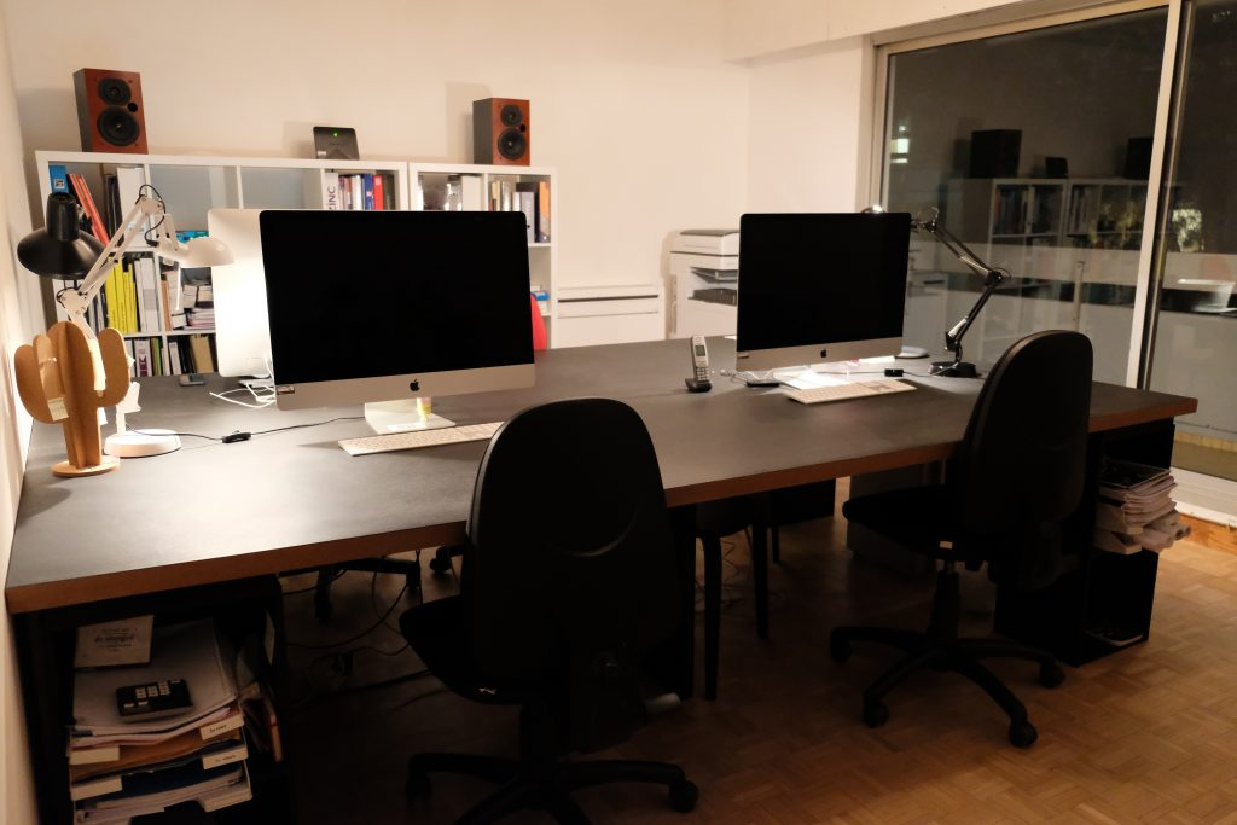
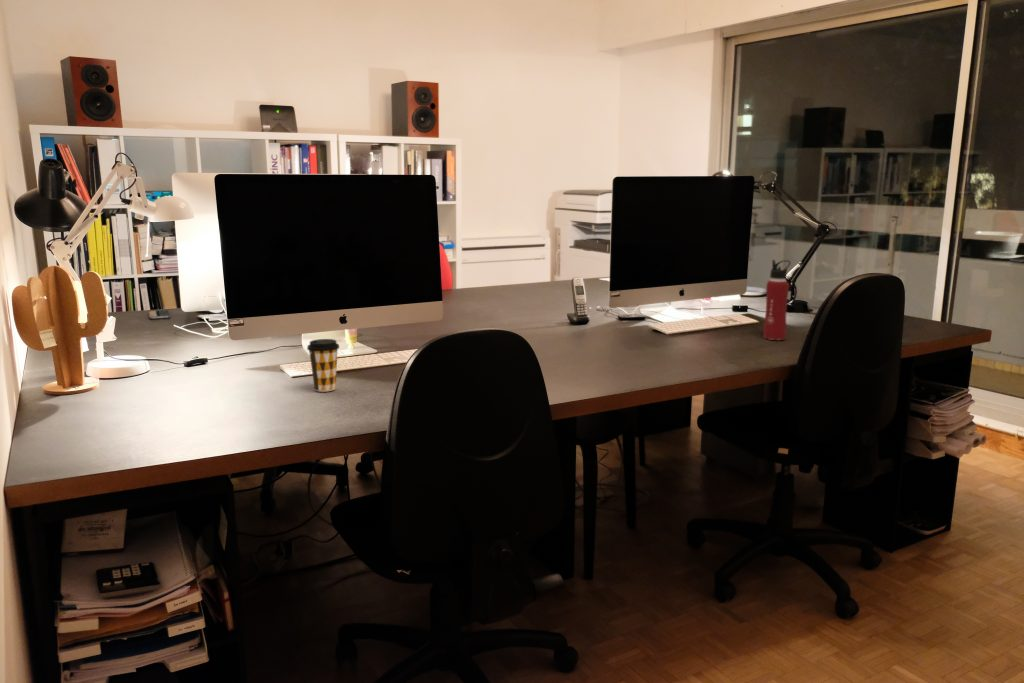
+ coffee cup (324, 365)
+ water bottle (776, 299)
